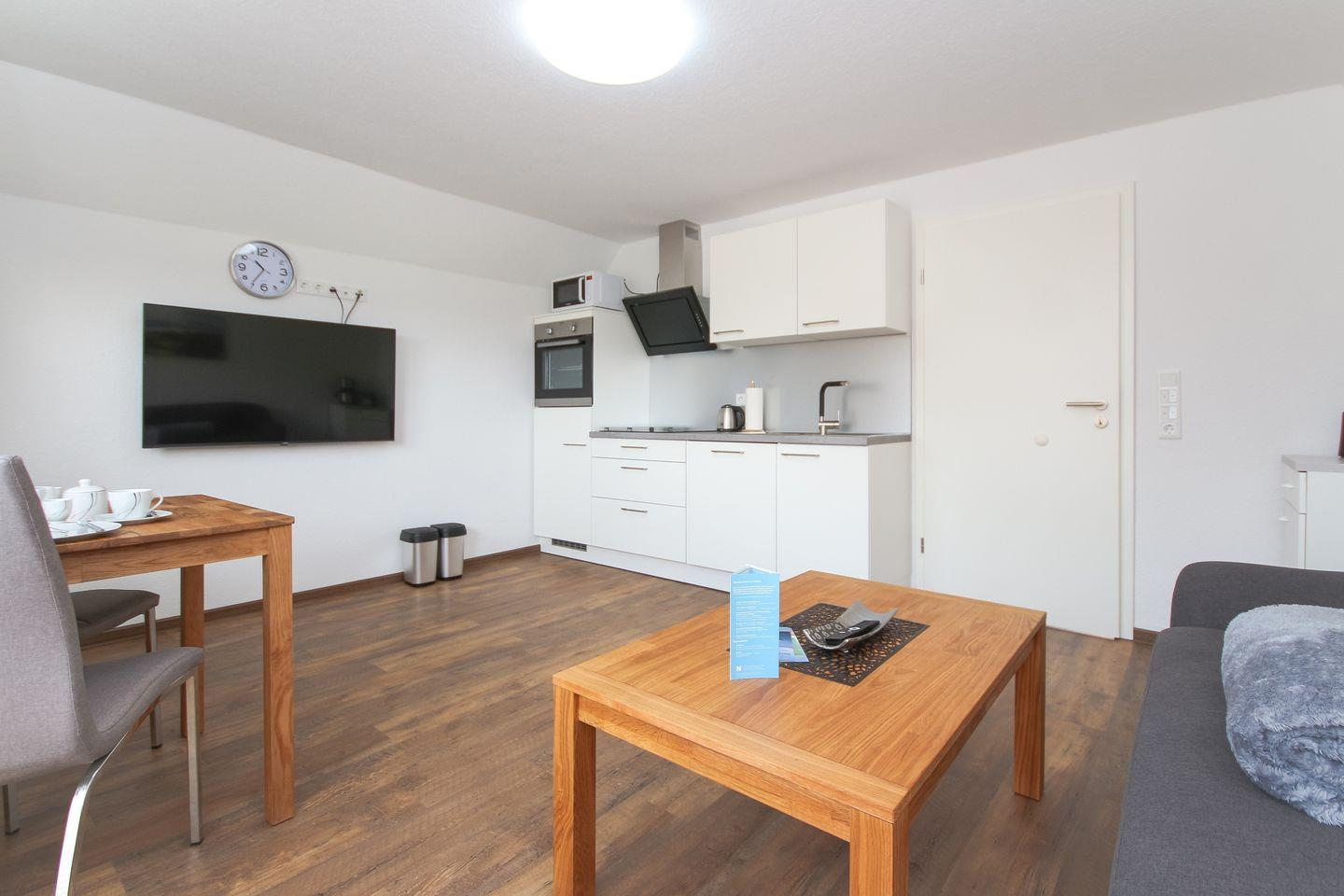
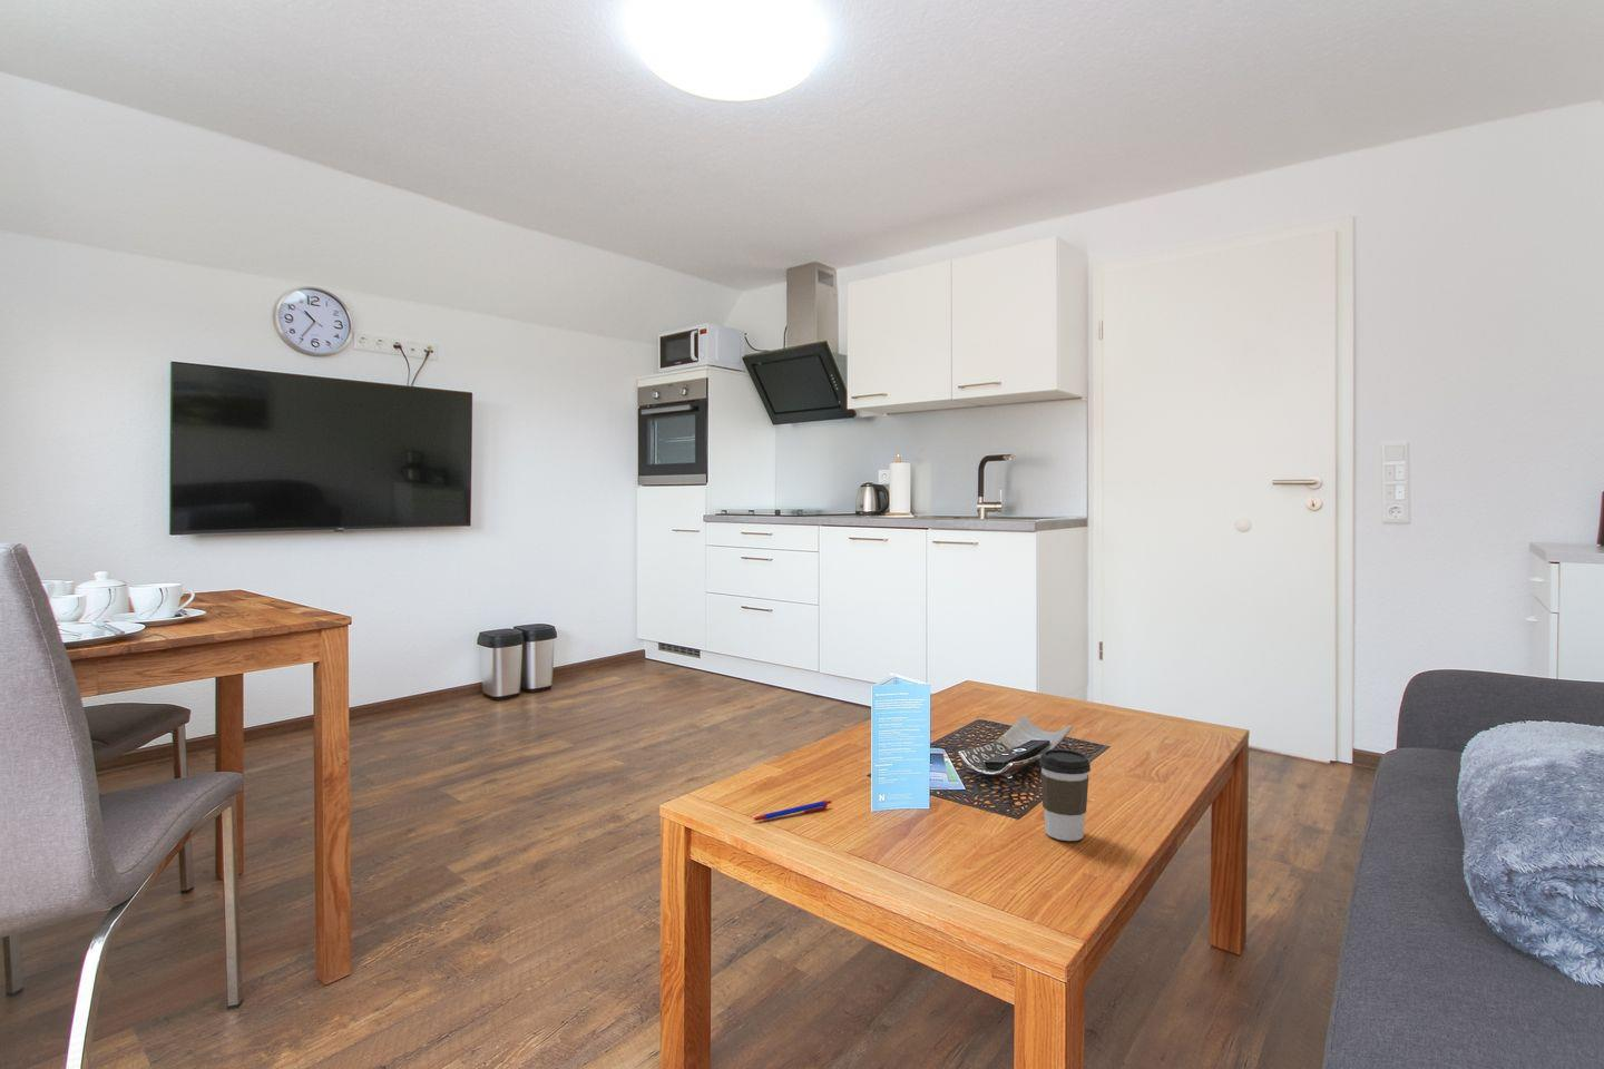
+ pen (792, 810)
+ coffee cup (1063, 793)
